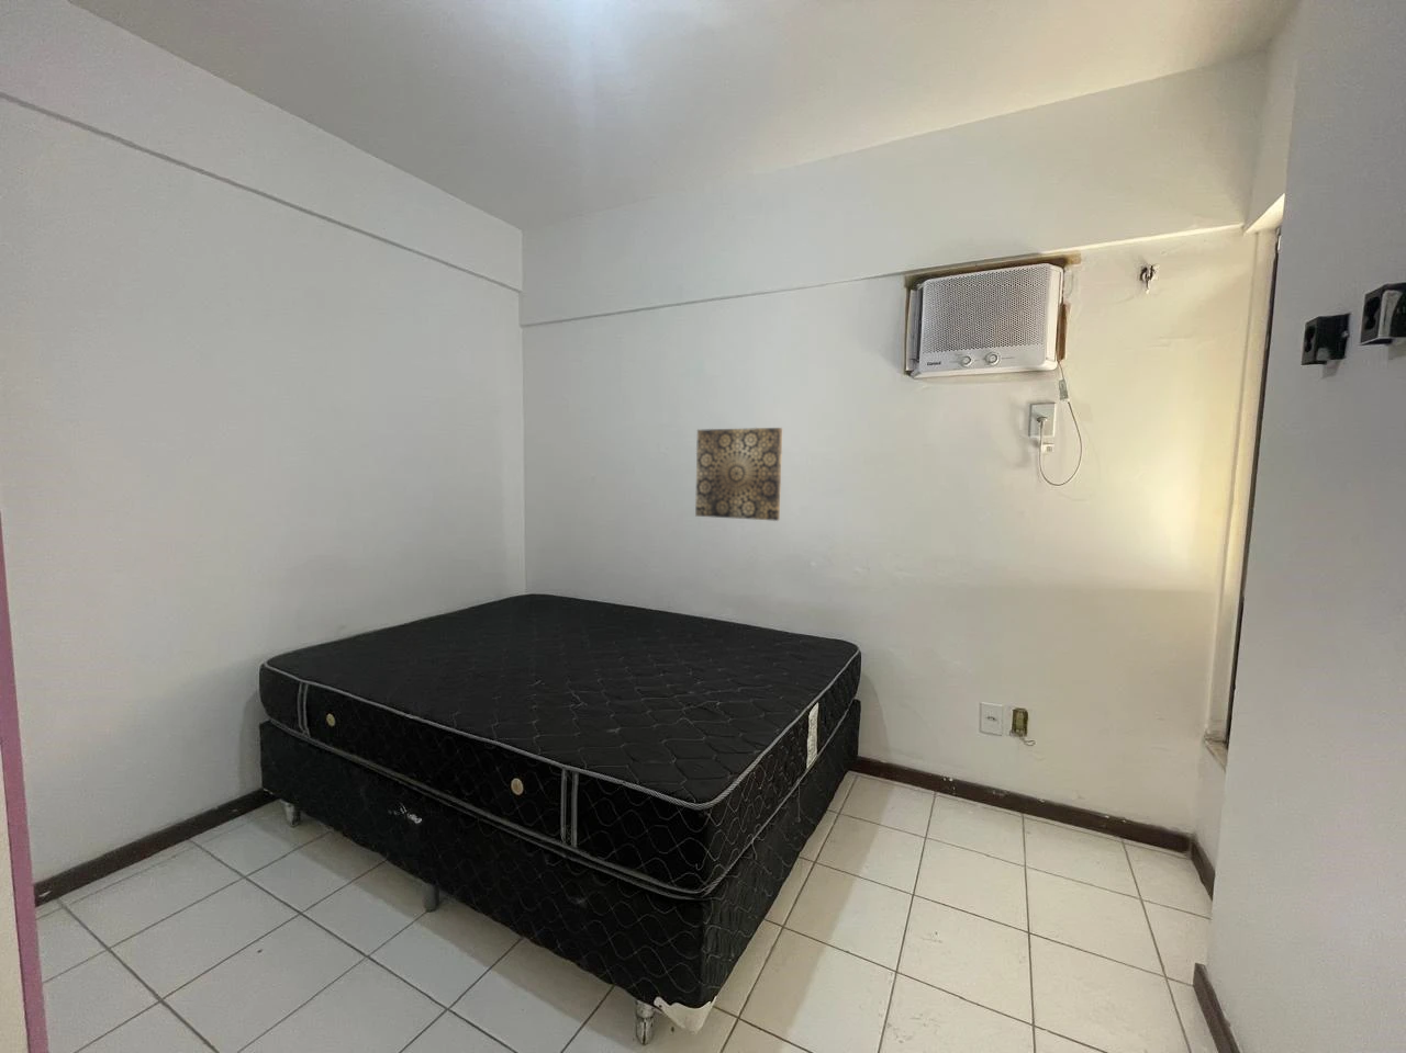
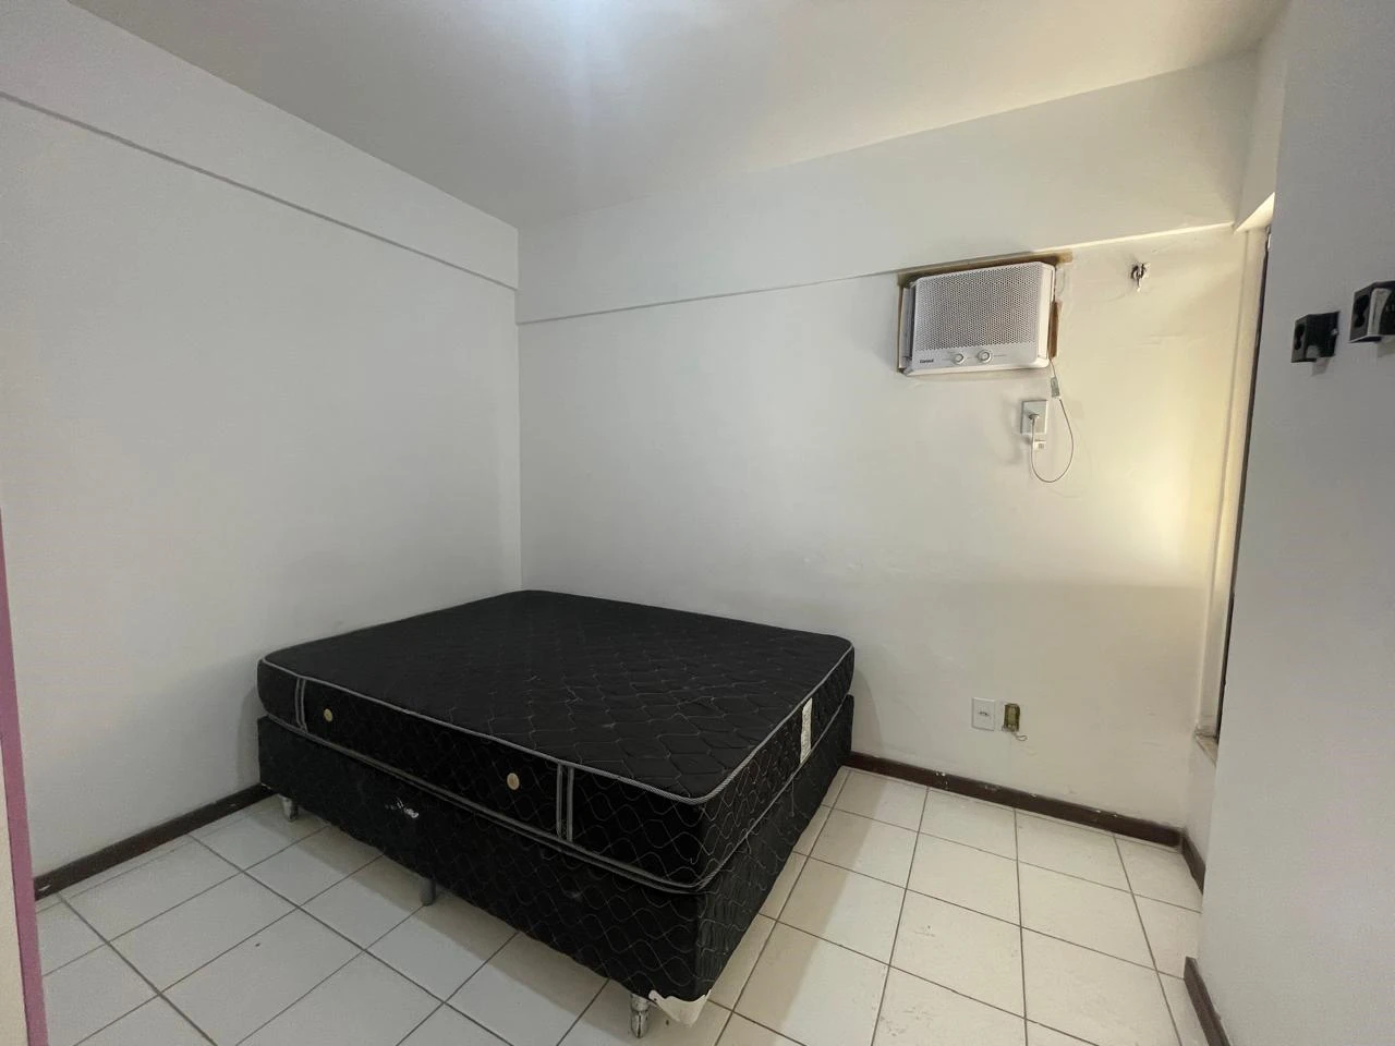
- wall art (737, 473)
